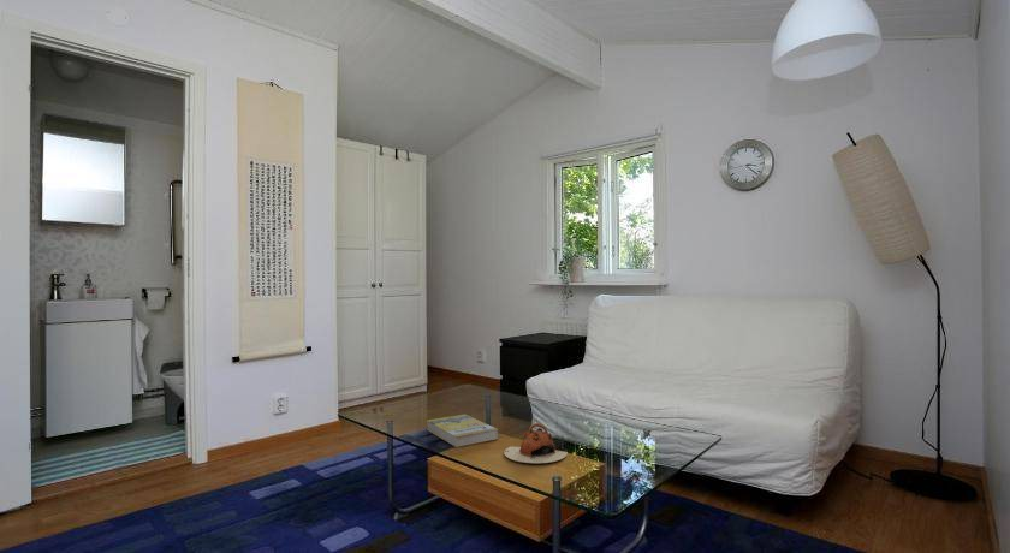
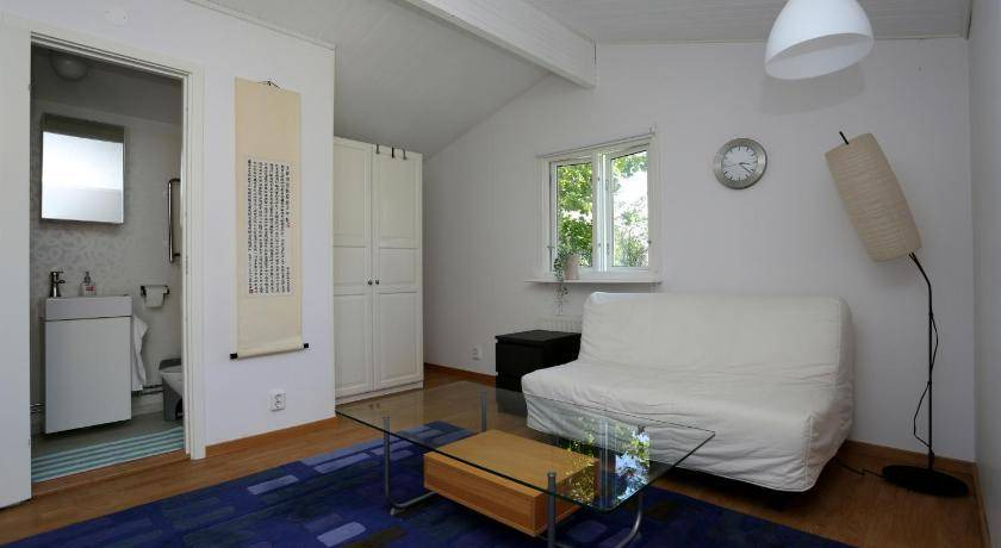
- book (461, 429)
- teapot (535, 438)
